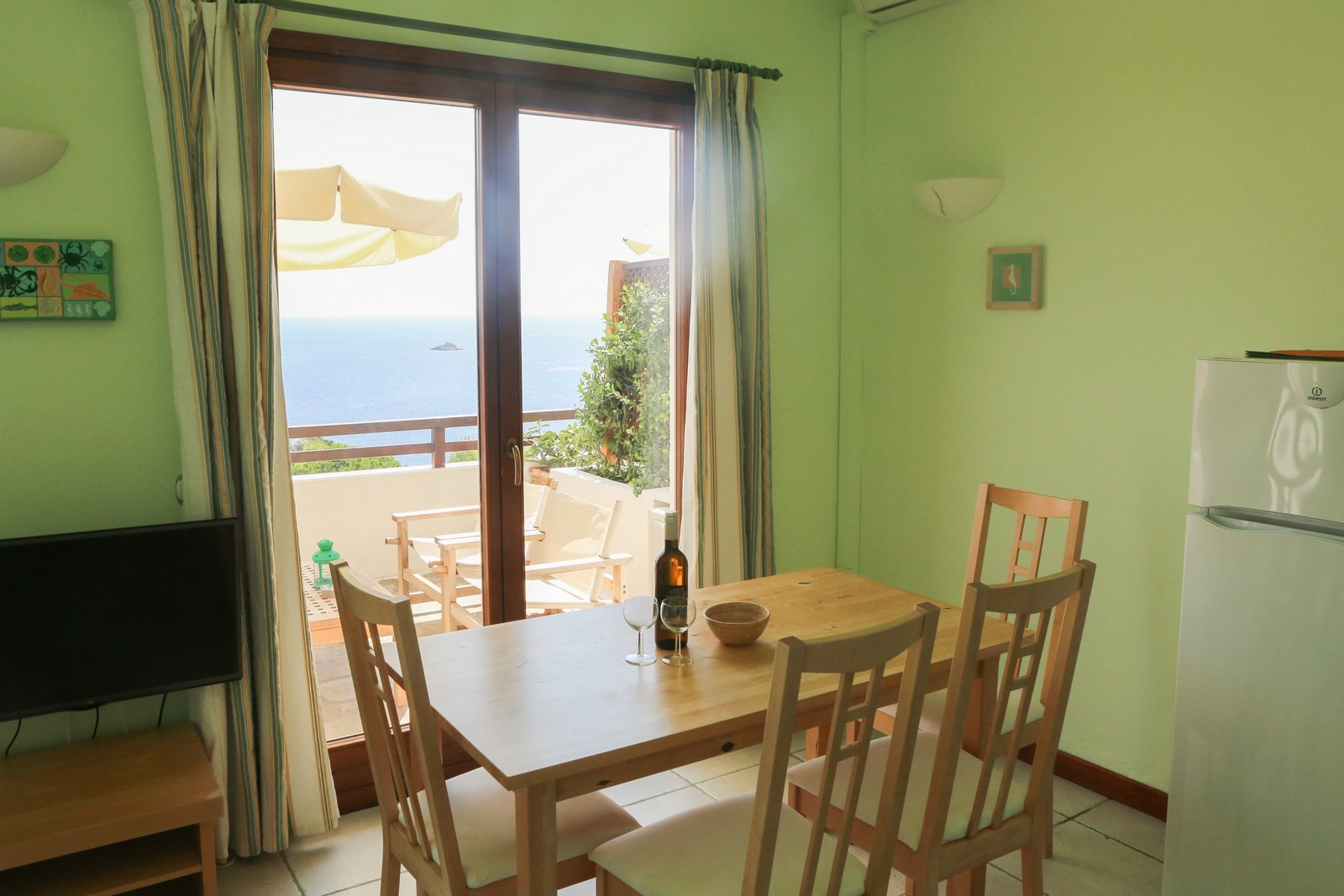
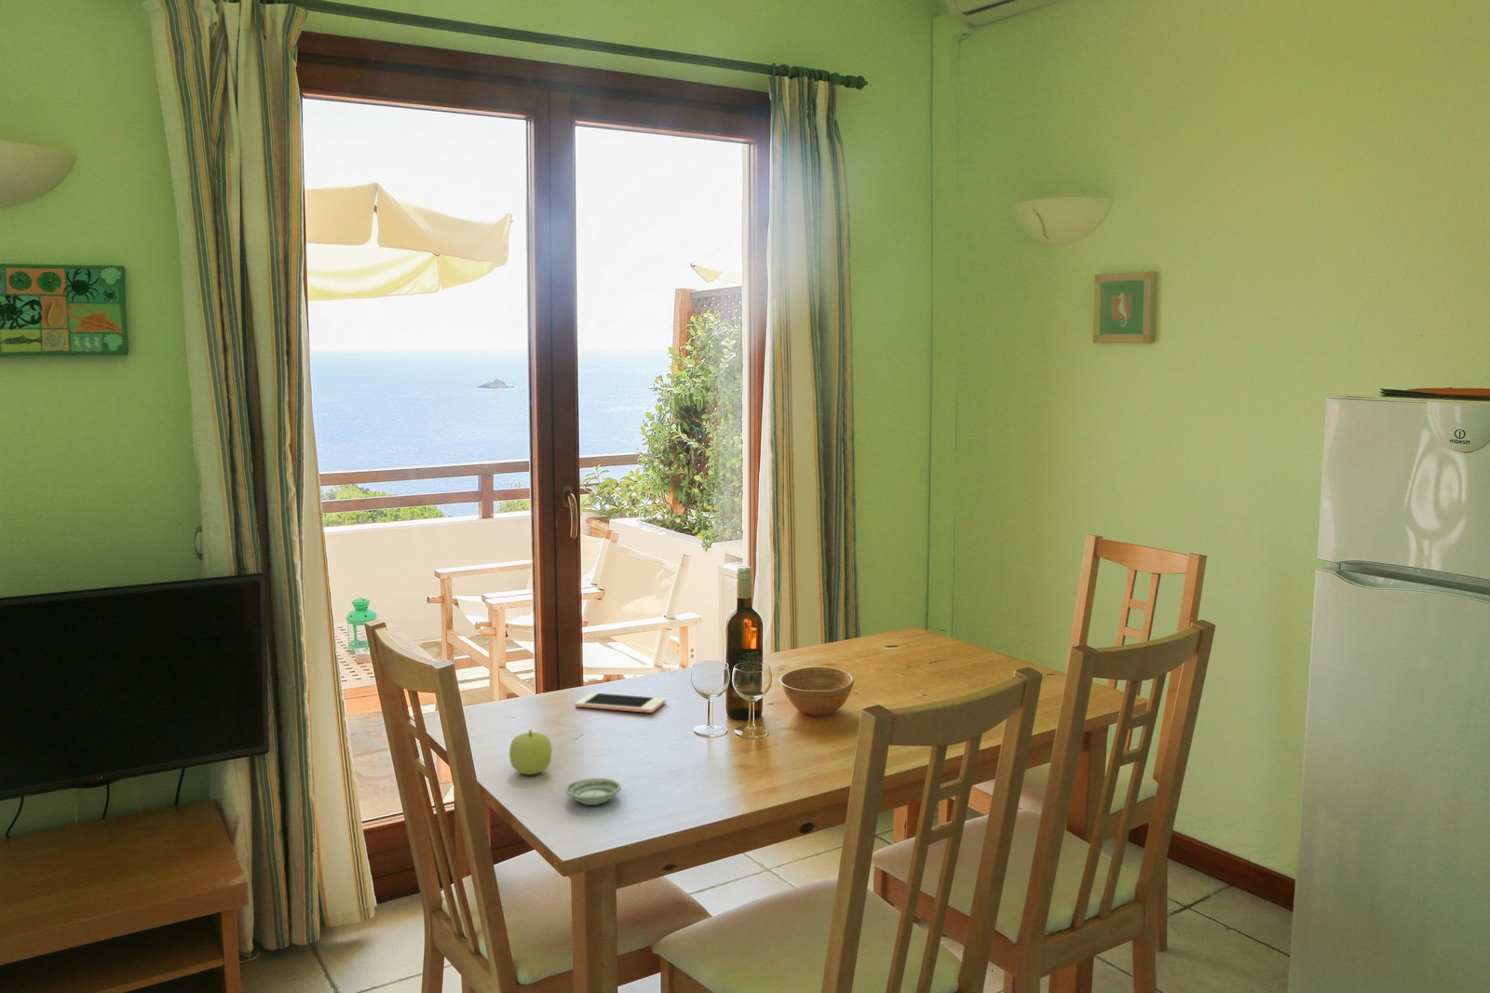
+ cell phone (620, 702)
+ saucer (593, 792)
+ fruit (530, 751)
